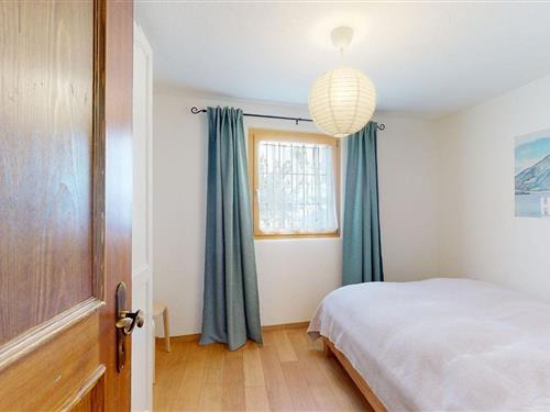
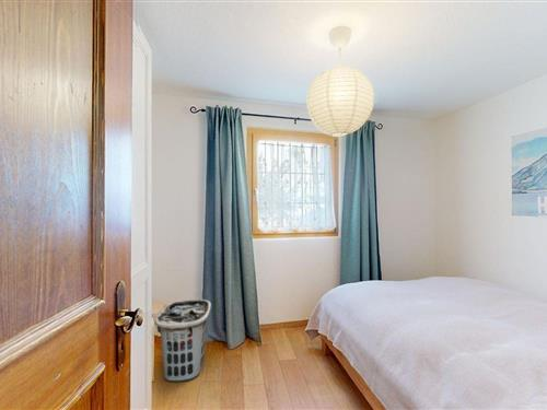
+ clothes hamper (185, 331)
